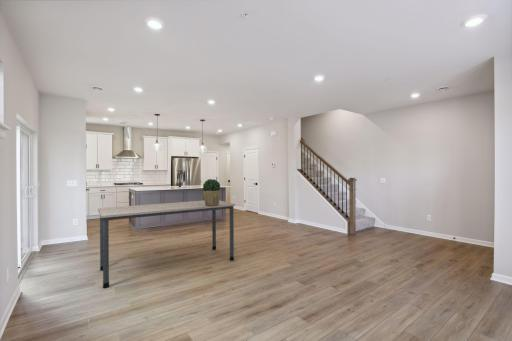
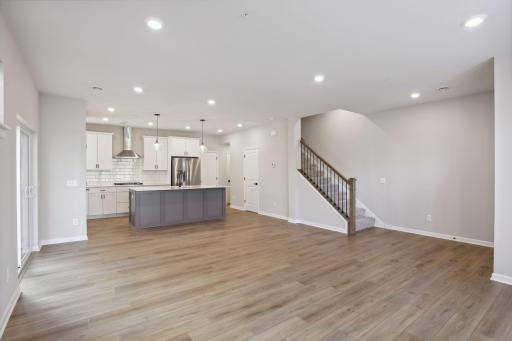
- dining table (168, 214)
- potted plant (211, 192)
